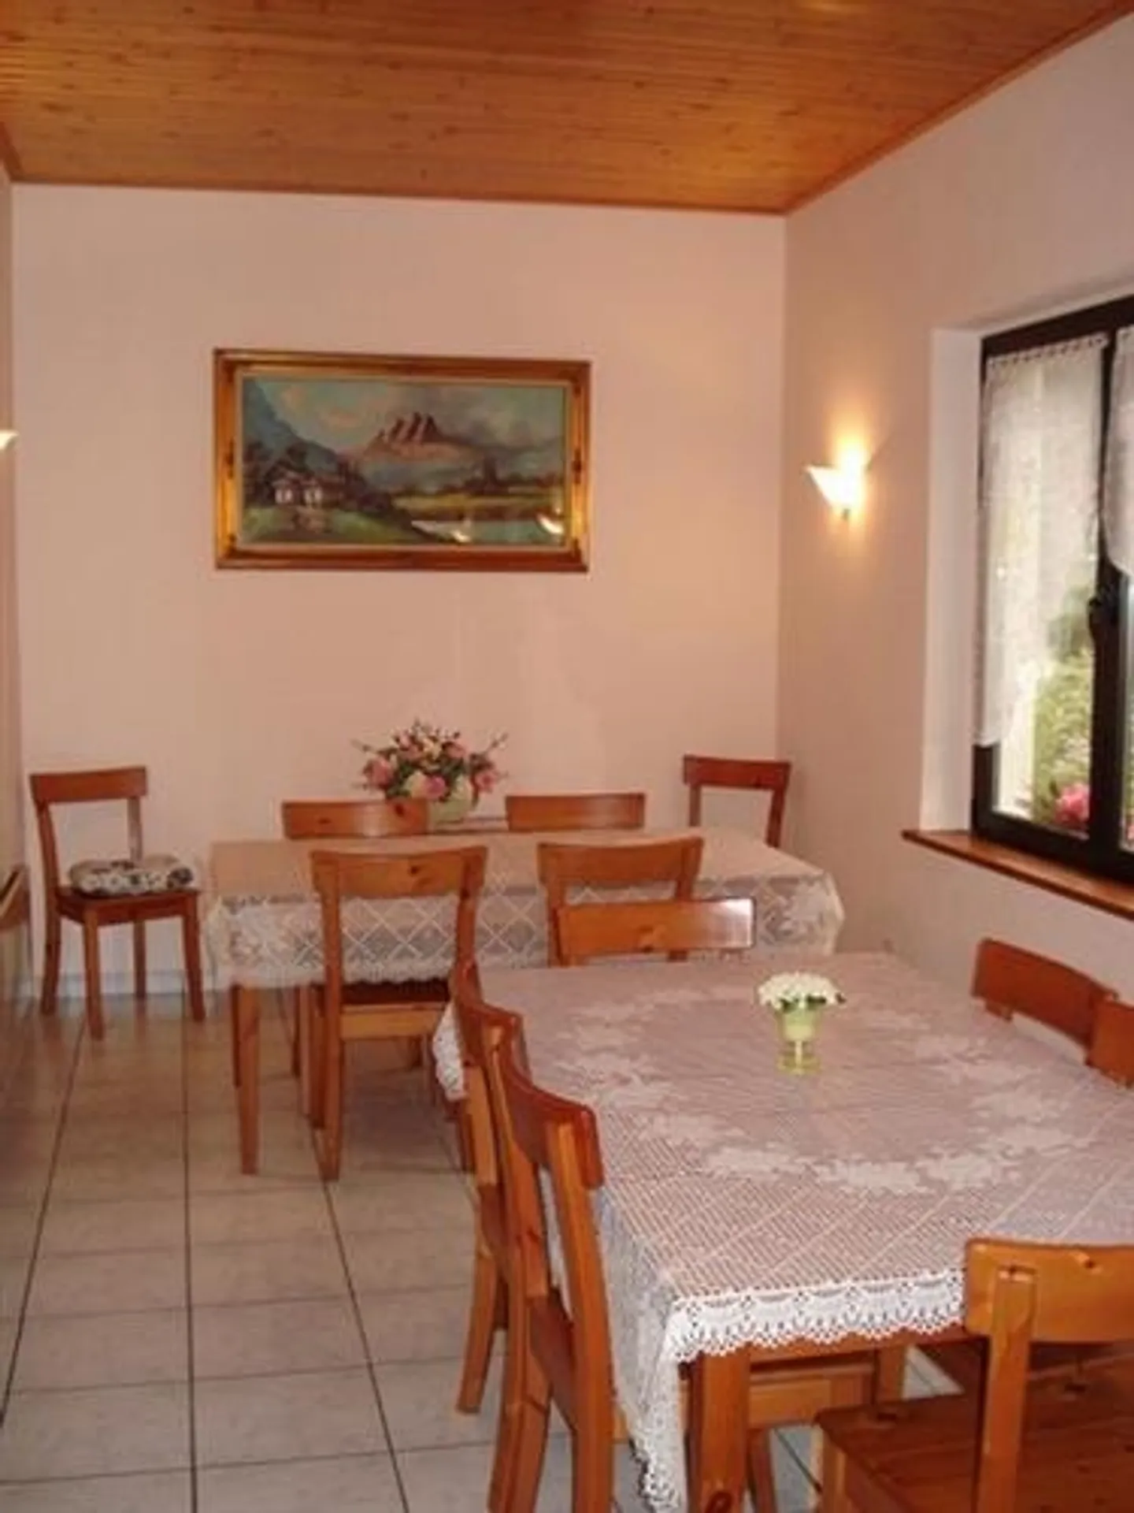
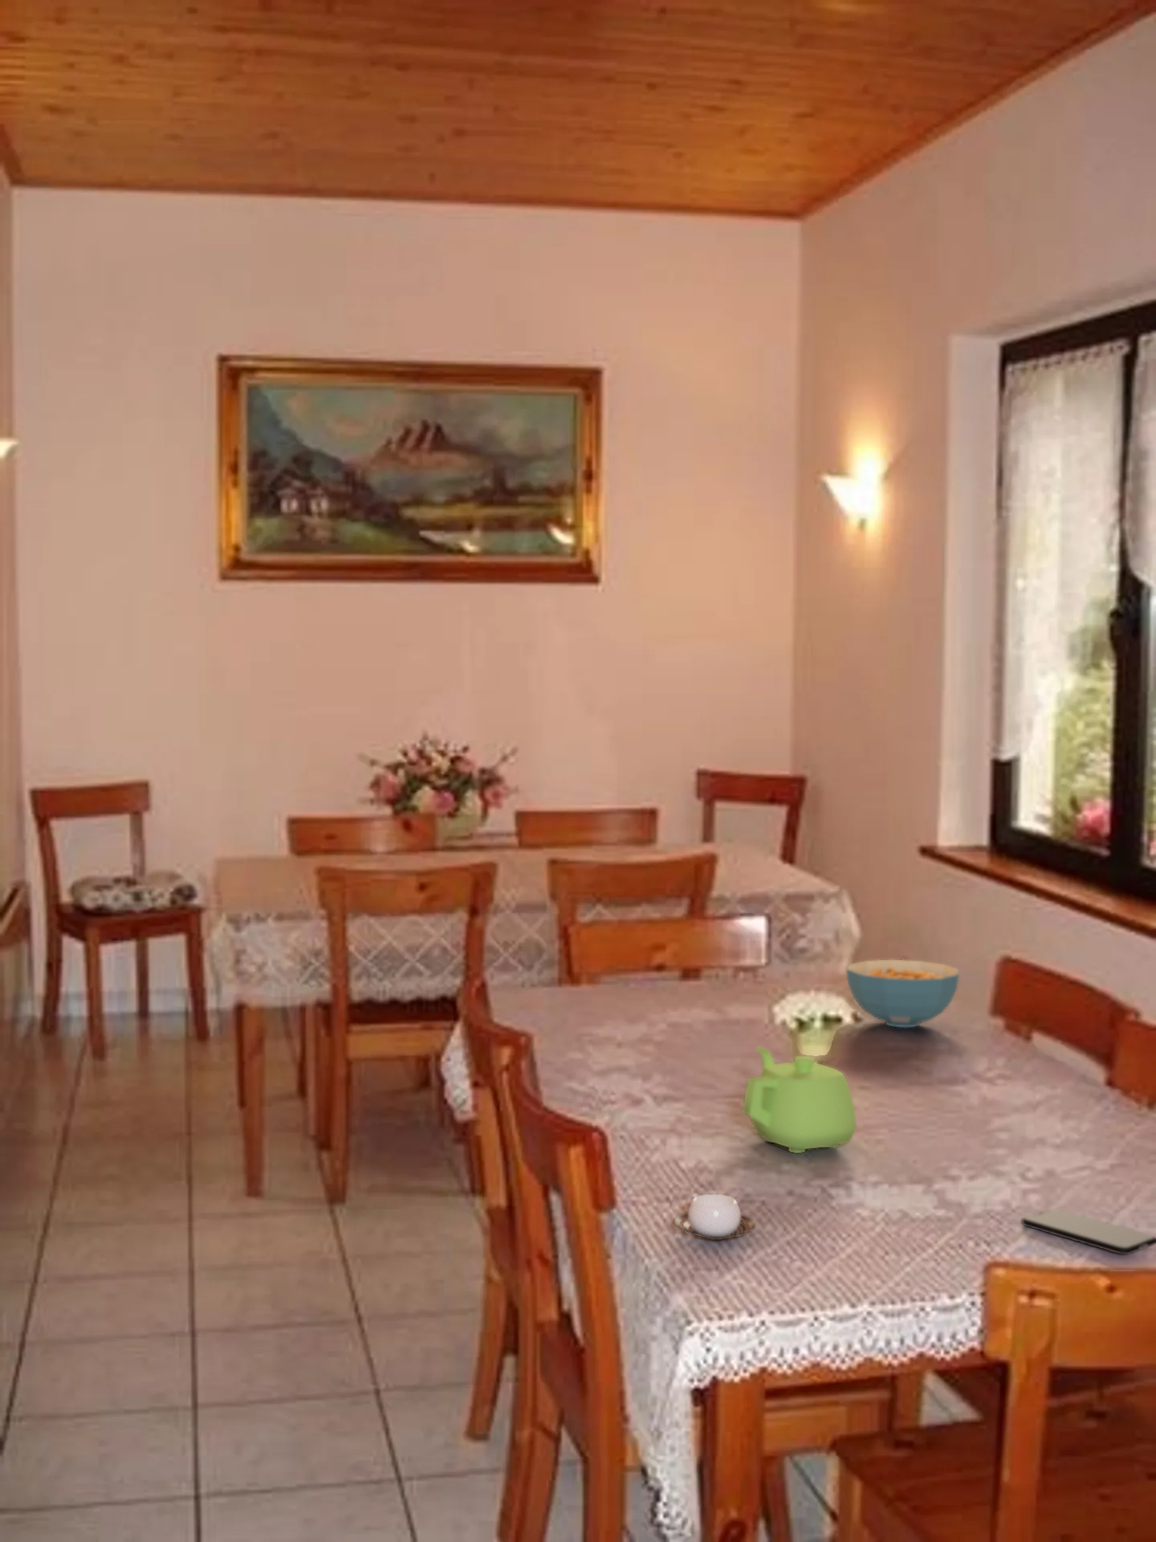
+ teapot (784, 1098)
+ cup (714, 1218)
+ smartphone (1088, 1230)
+ cereal bowl (902, 997)
